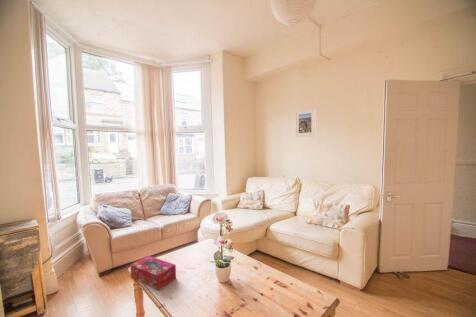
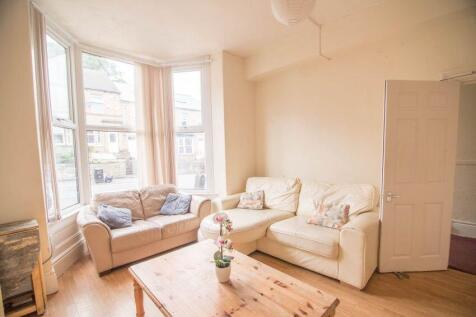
- tissue box (153, 271)
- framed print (305, 123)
